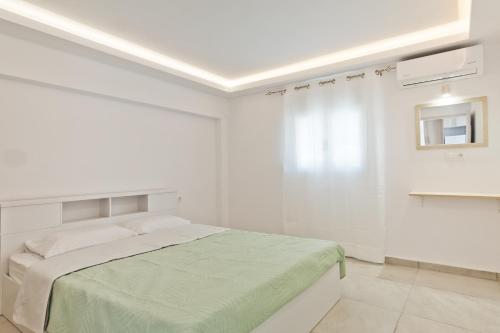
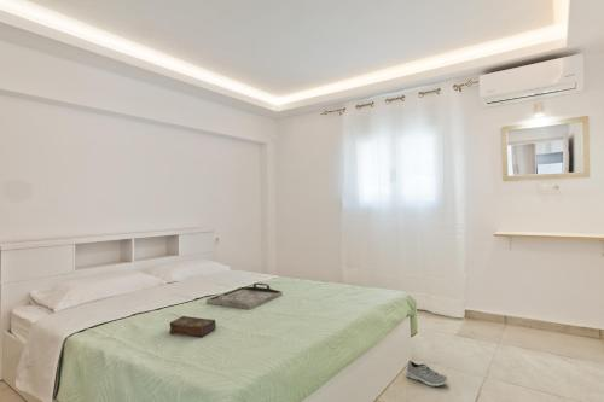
+ sneaker (425, 372)
+ book (192, 326)
+ serving tray (245, 293)
